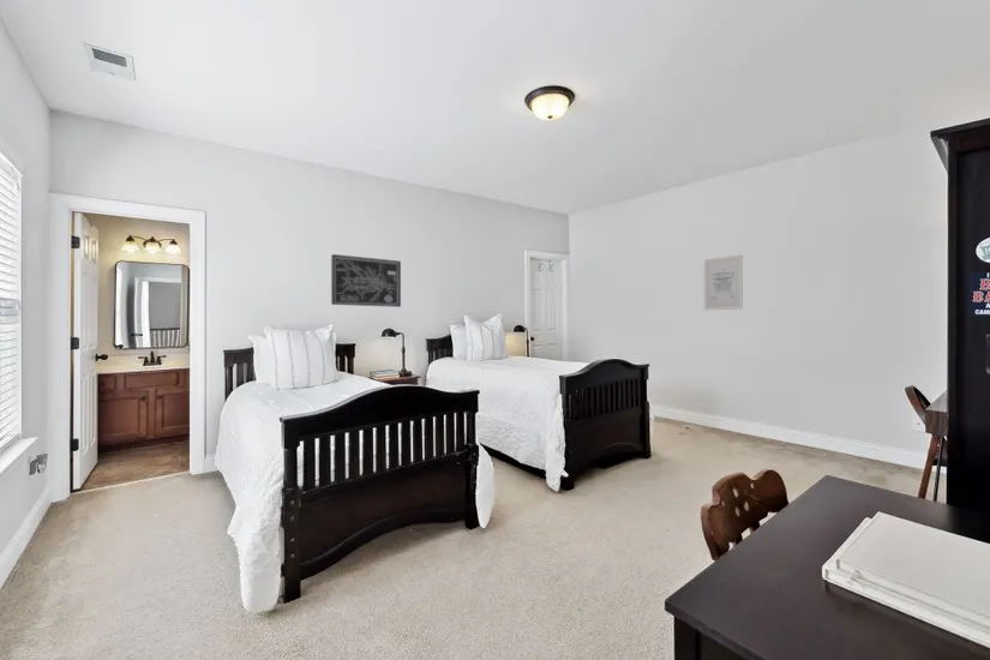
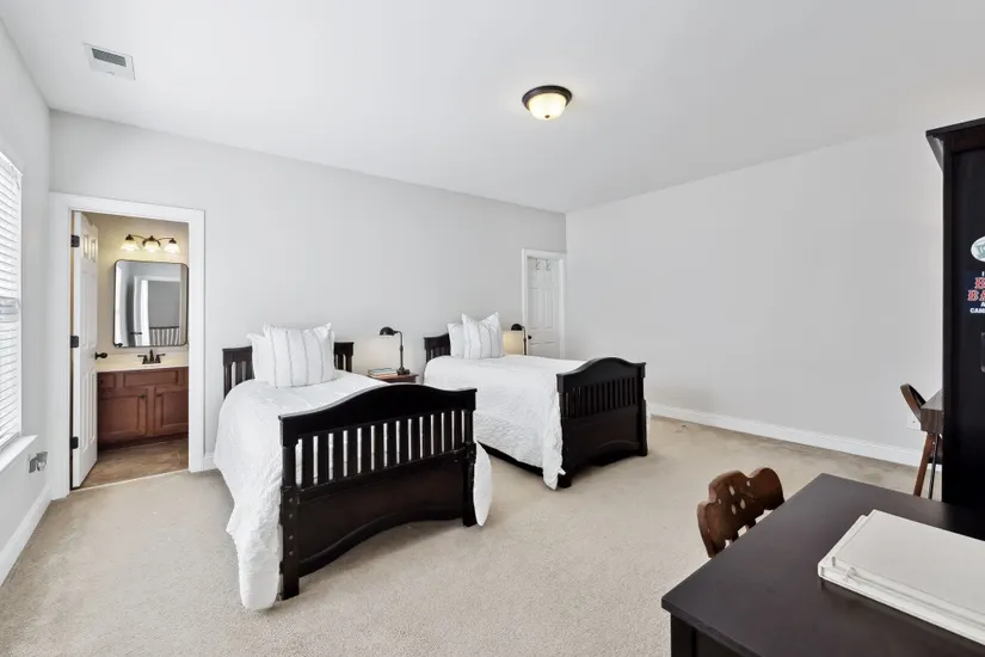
- wall art (722, 283)
- wall art (367, 281)
